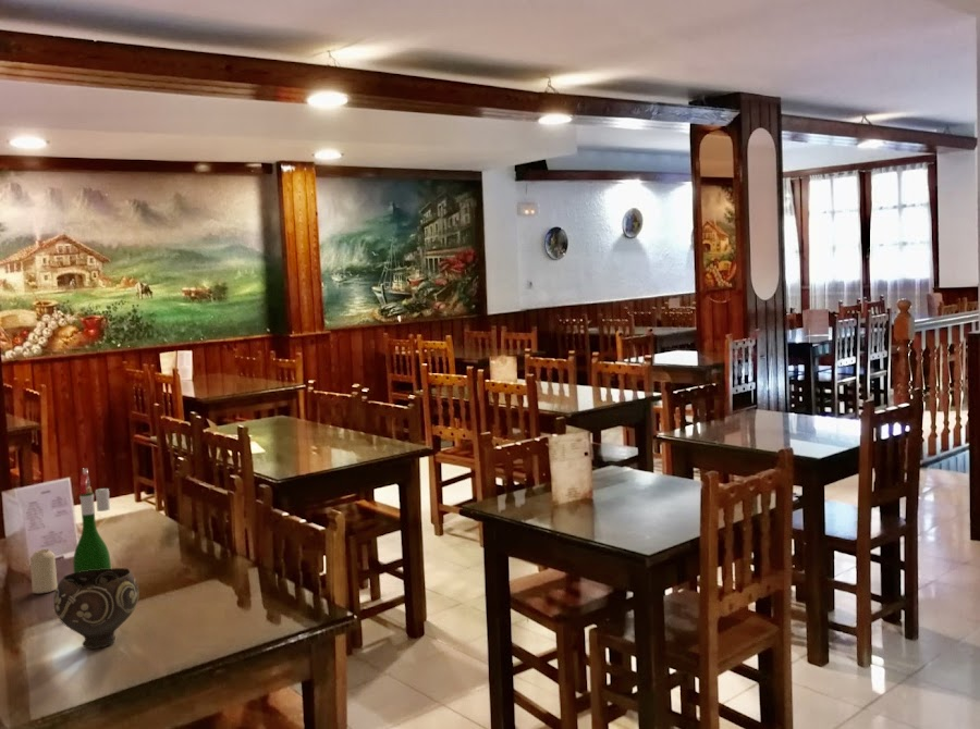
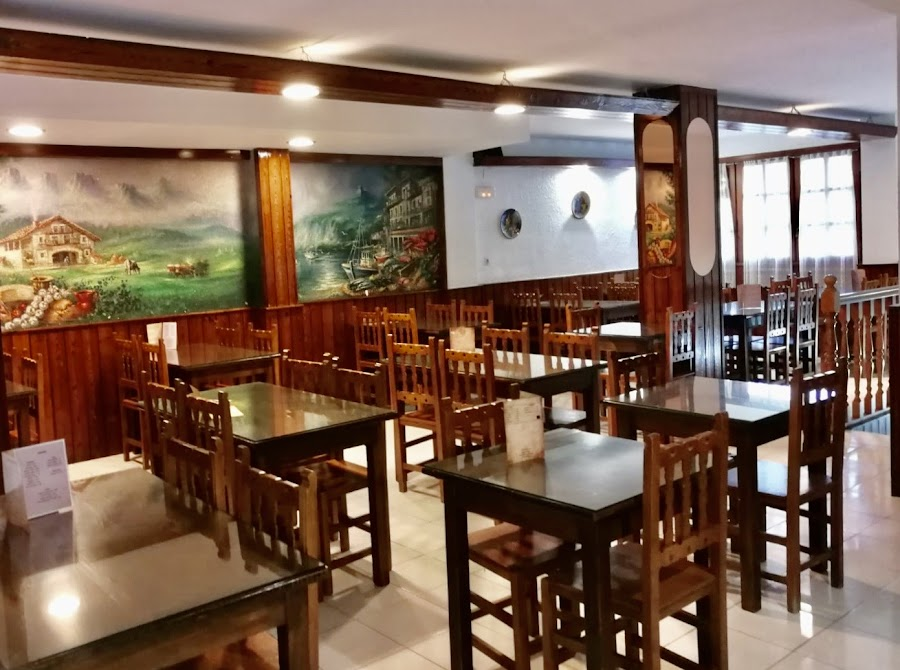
- candle (42, 570)
- wine bottle (90, 539)
- bowl (97, 607)
